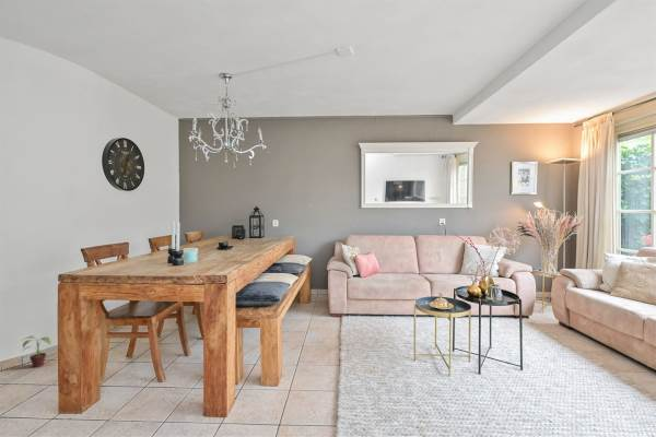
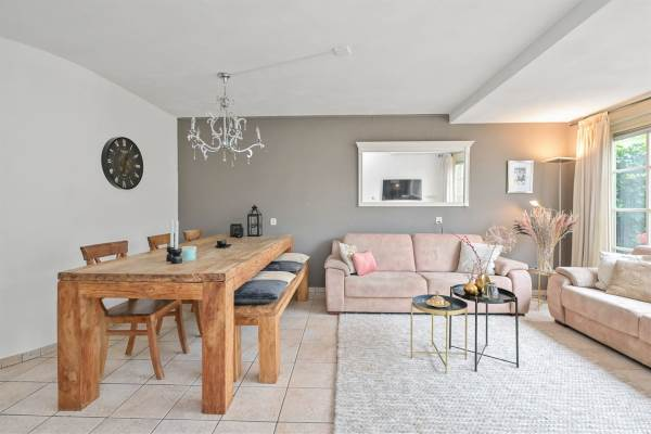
- potted plant (36, 351)
